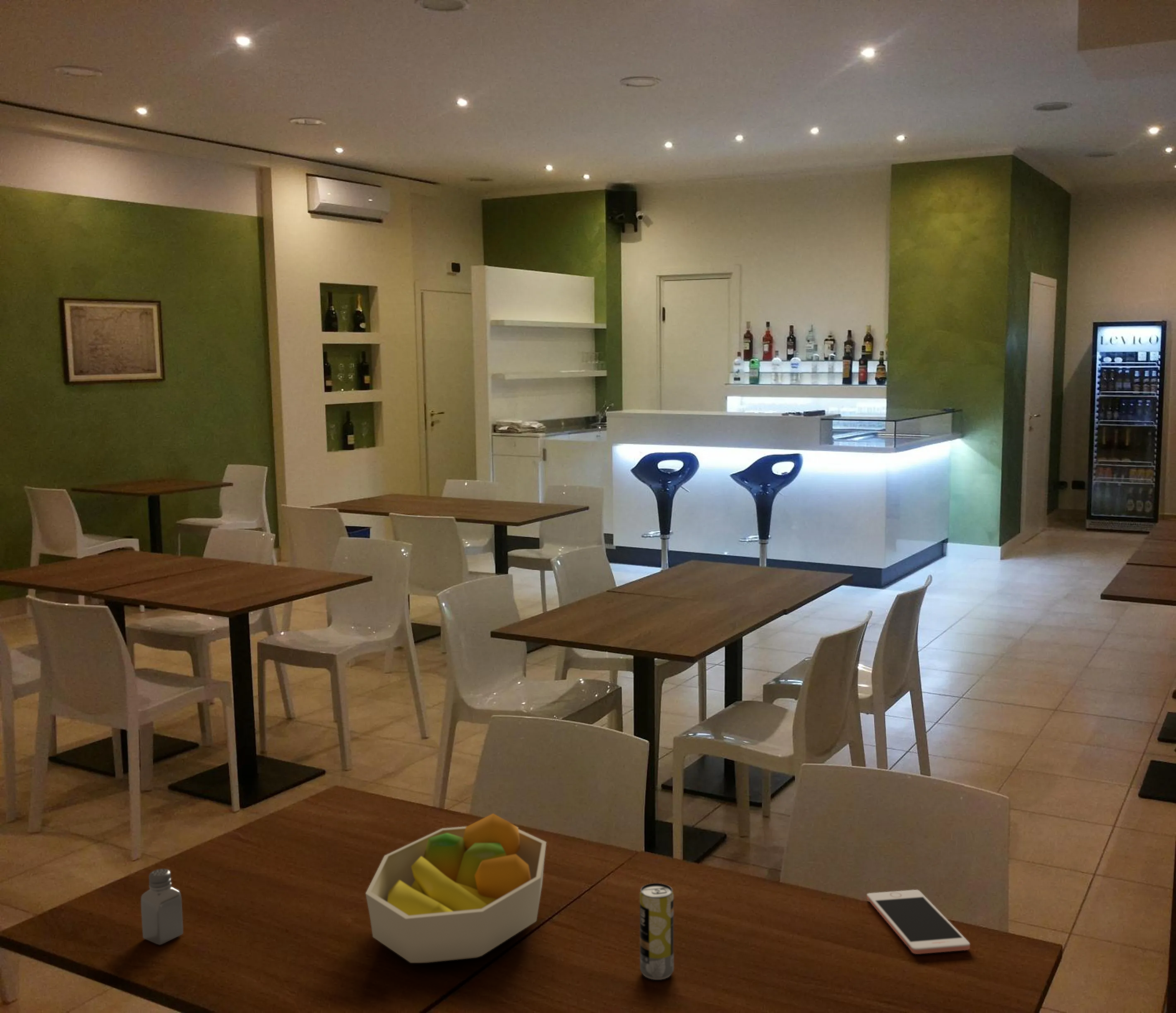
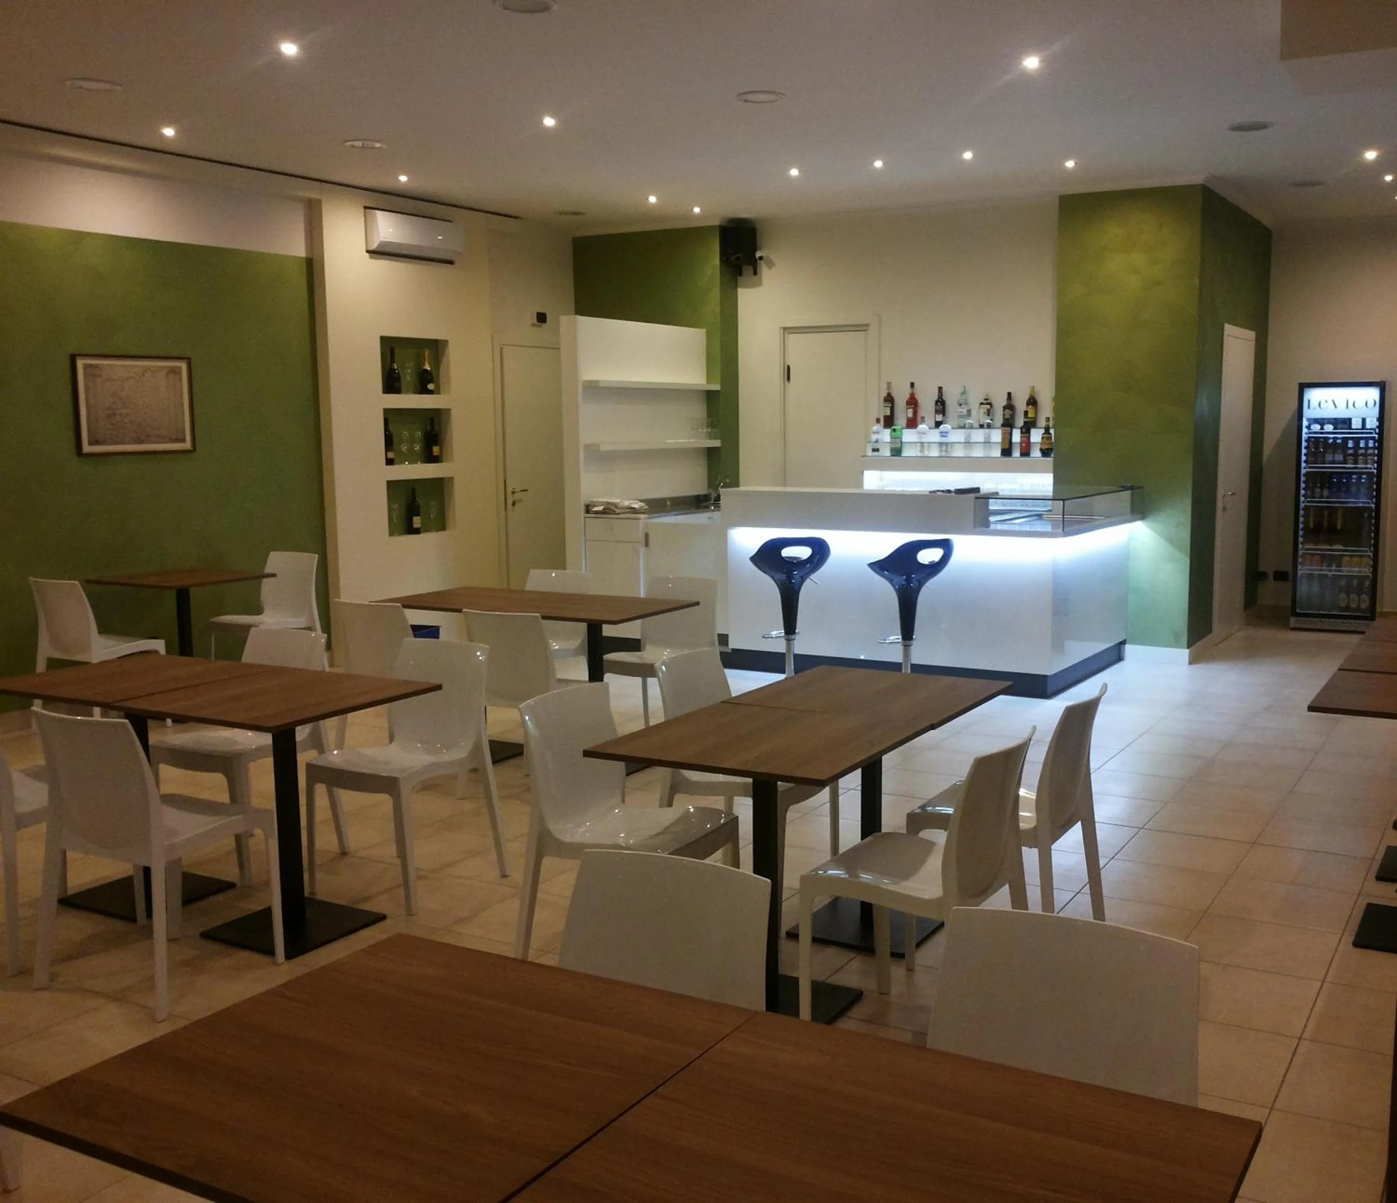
- cell phone (916, 920)
- fruit bowl (461, 882)
- saltshaker (161, 904)
- beverage can (657, 931)
